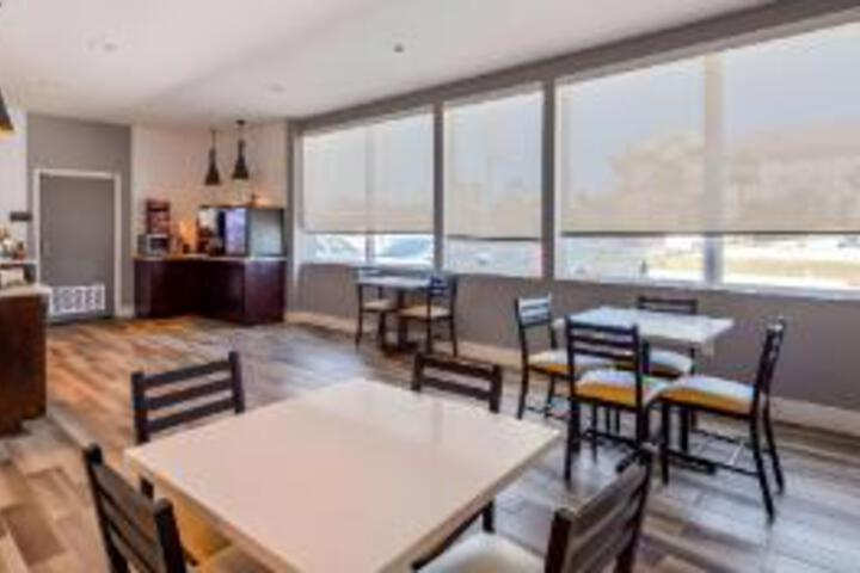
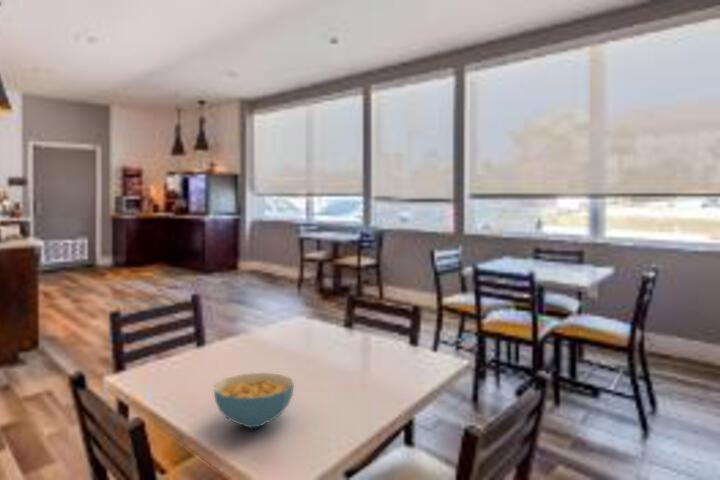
+ cereal bowl (254, 403)
